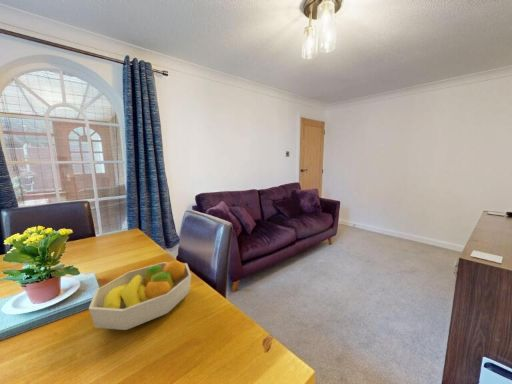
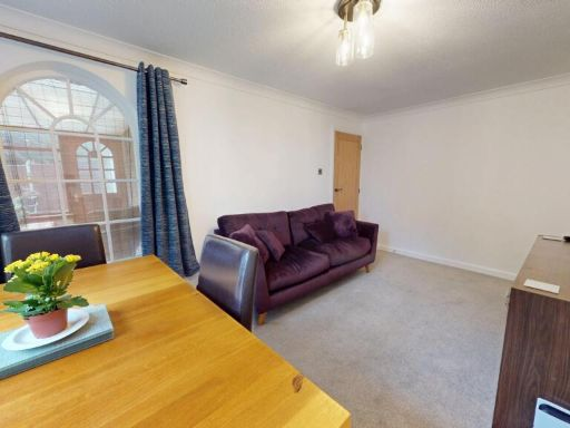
- fruit bowl (147, 288)
